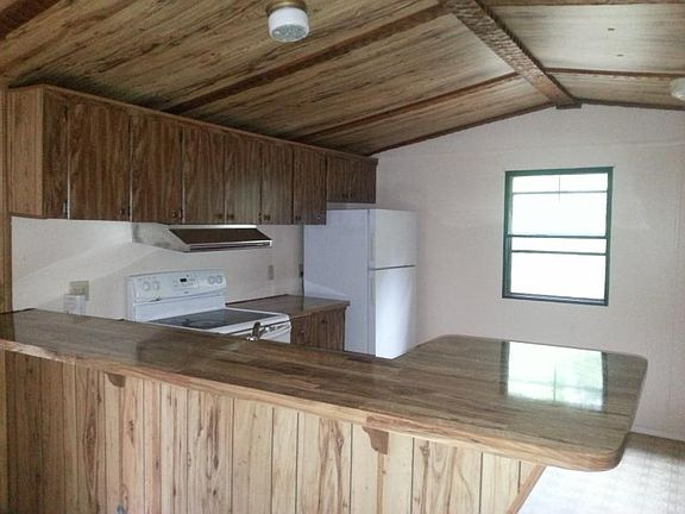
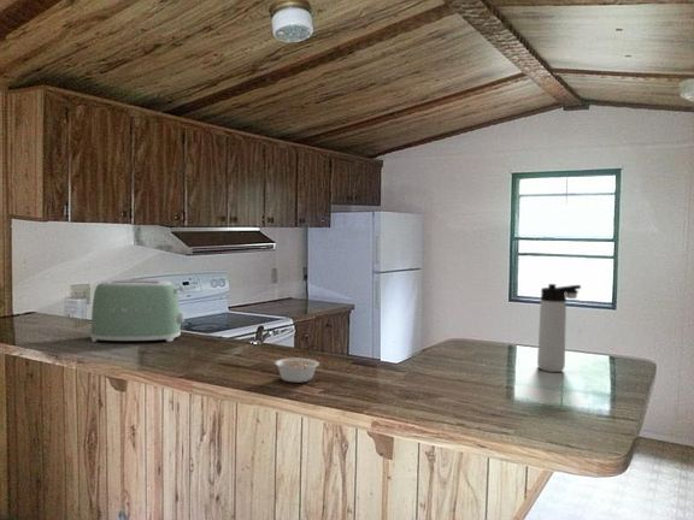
+ legume (298, 368)
+ thermos bottle (558, 326)
+ toaster (136, 309)
